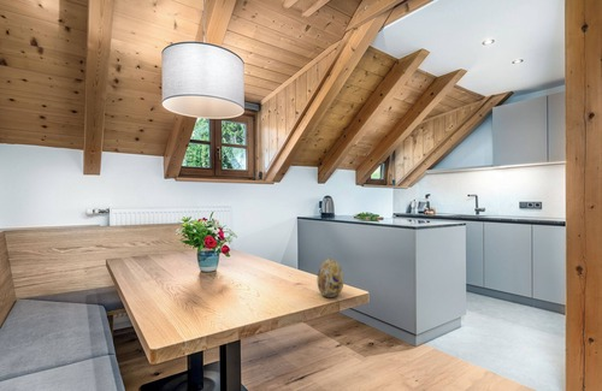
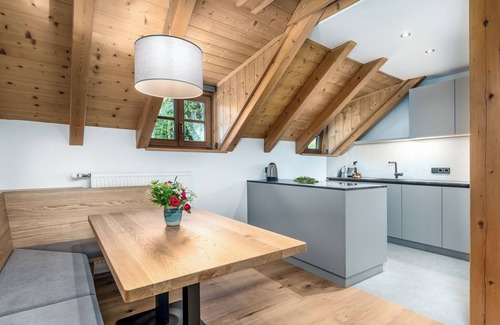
- decorative egg (330, 277)
